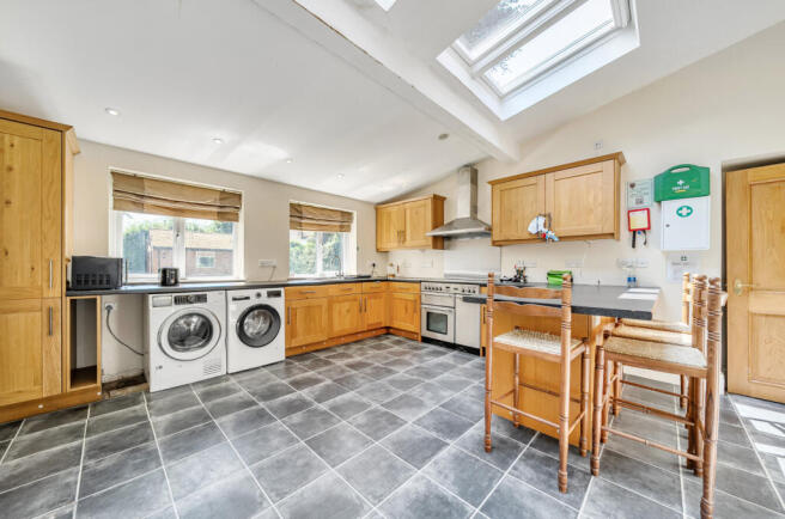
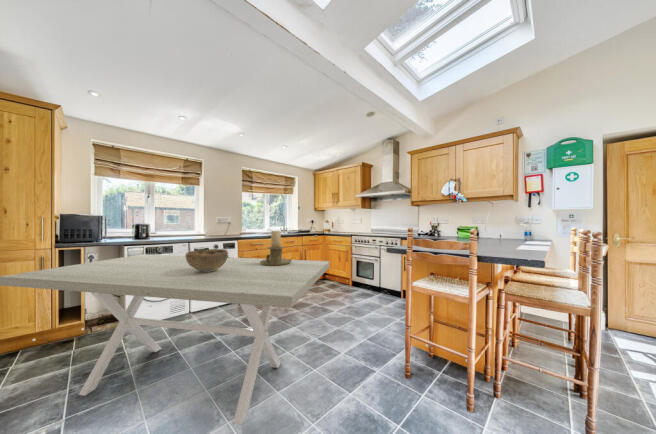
+ decorative bowl (207, 260)
+ candle holder (276, 246)
+ dining table (189, 323)
